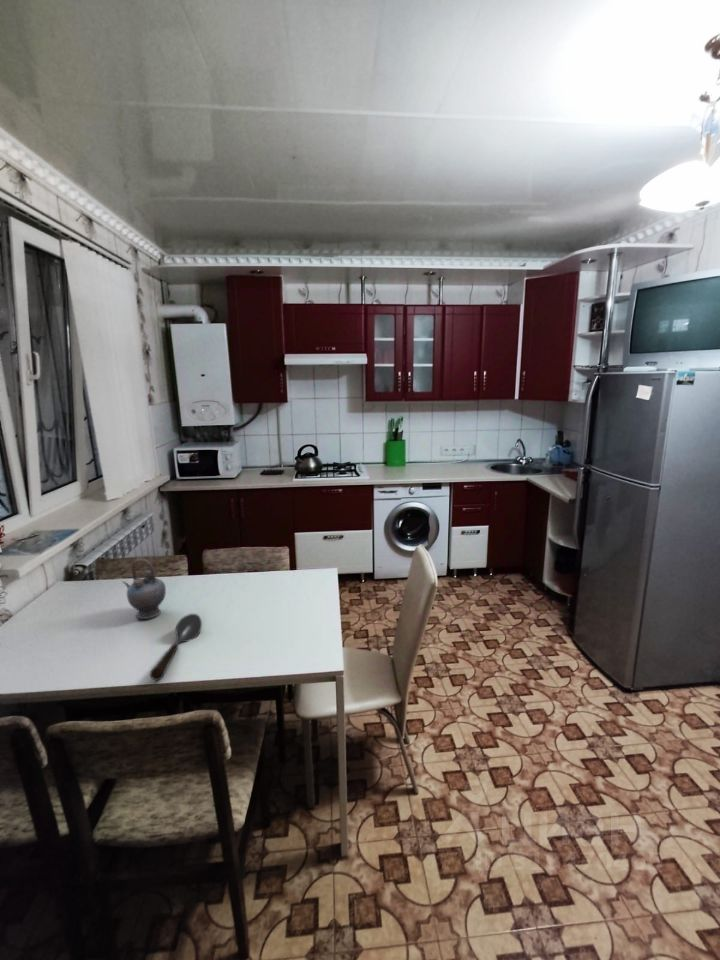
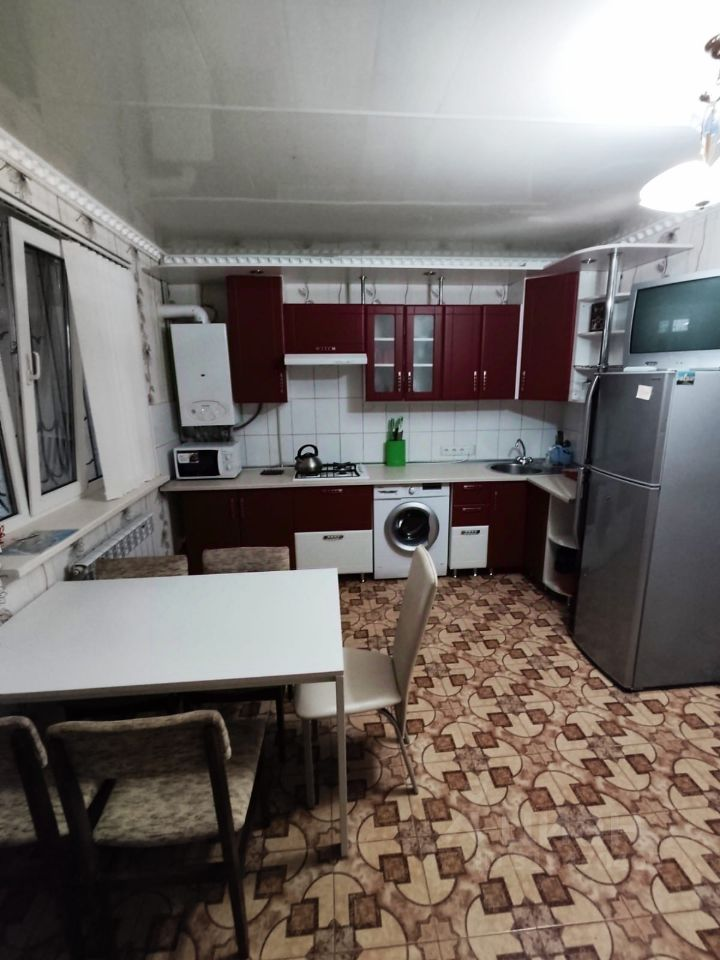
- teapot (142, 586)
- spoon (178, 643)
